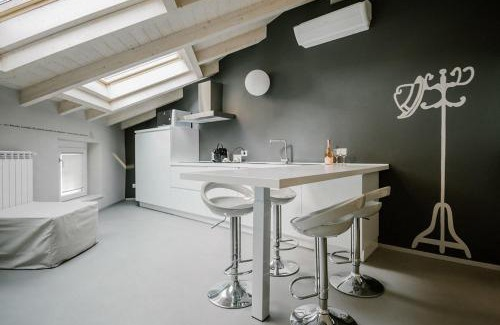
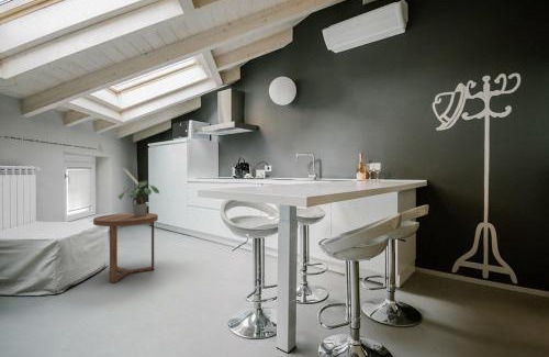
+ side table (116, 244)
+ potted plant (135, 199)
